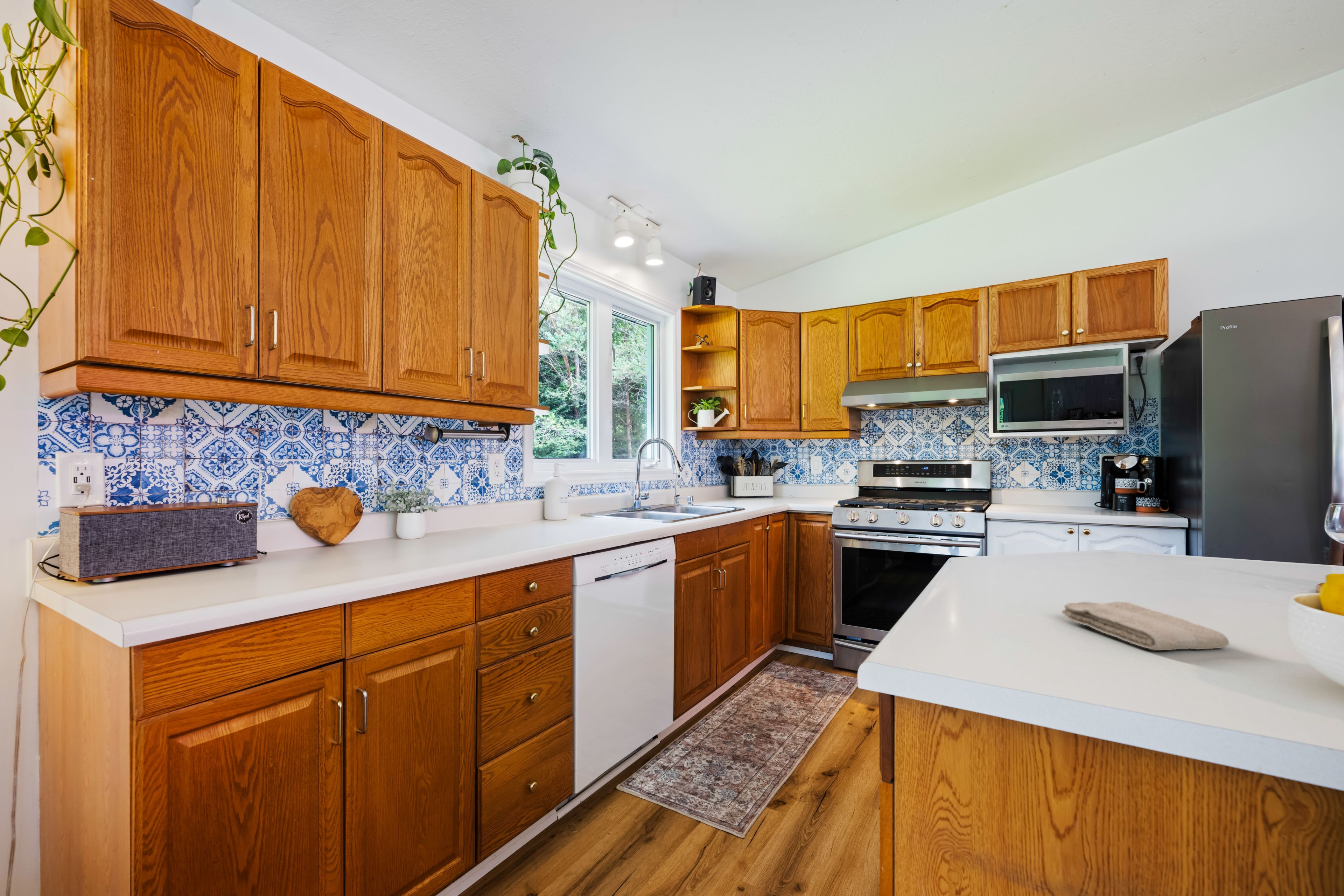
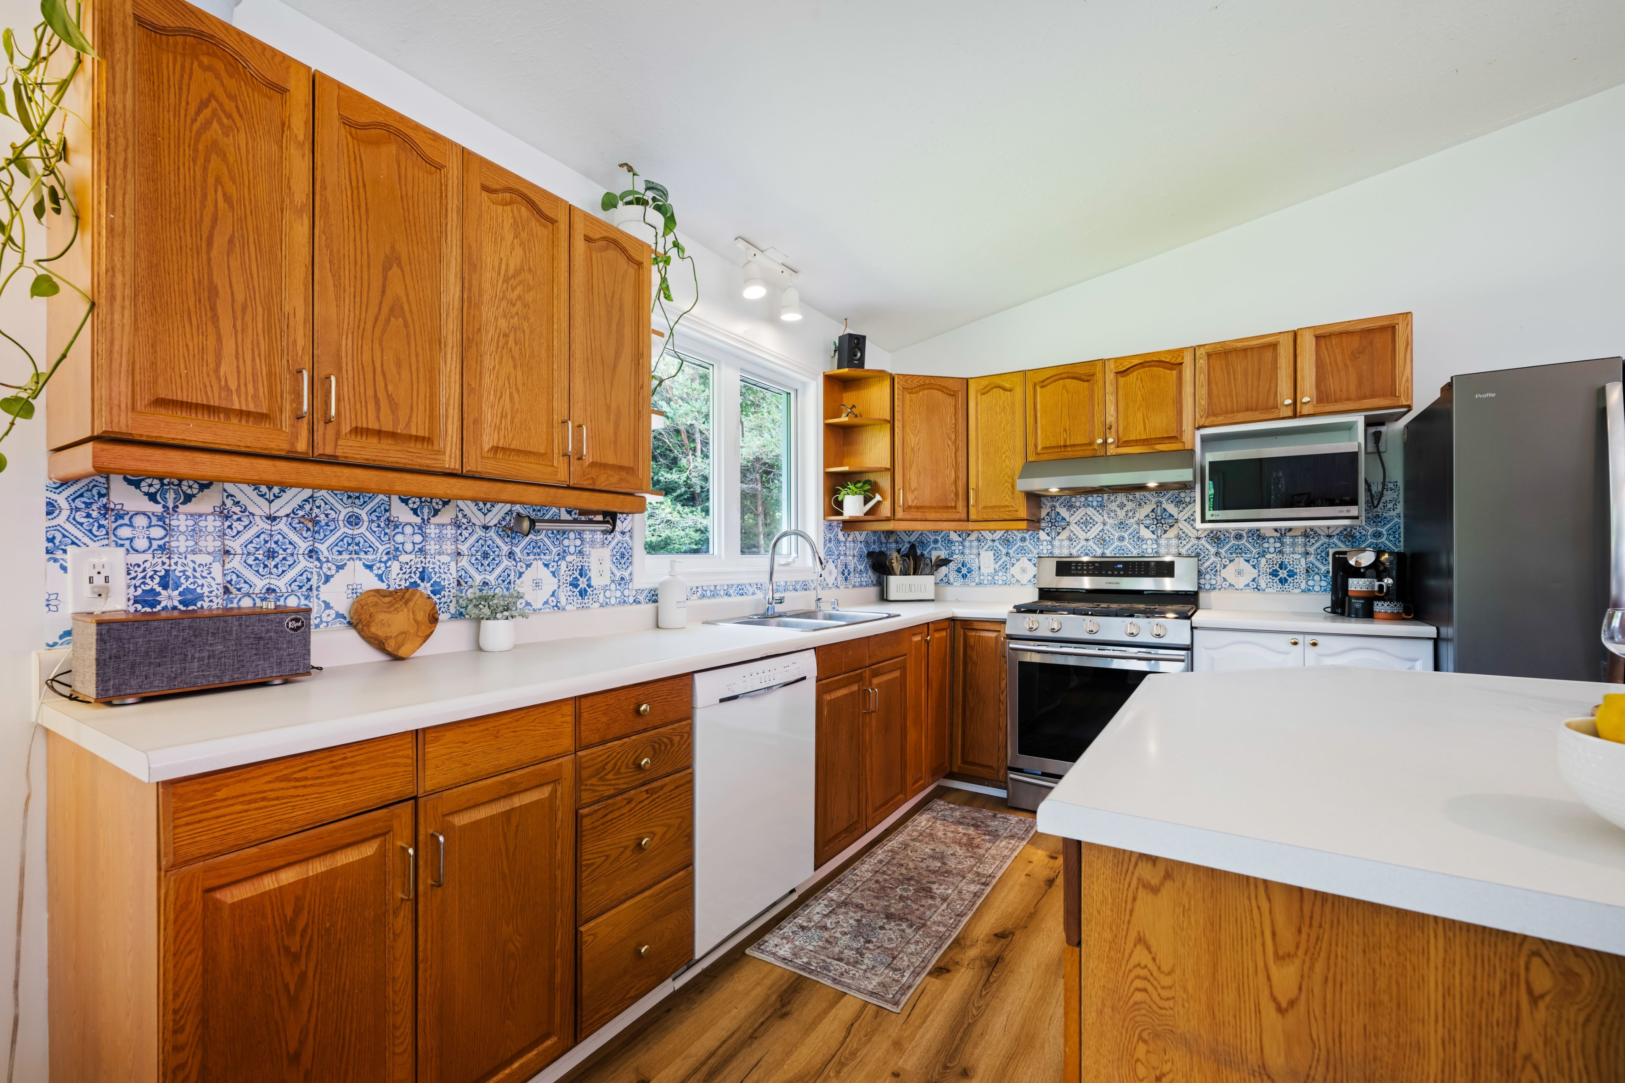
- washcloth (1137, 623)
